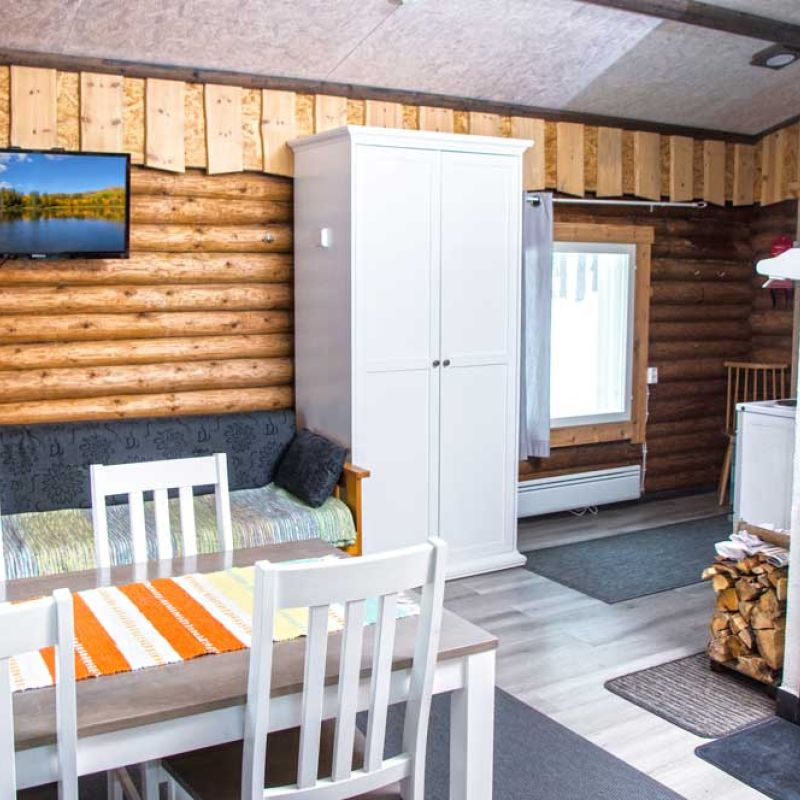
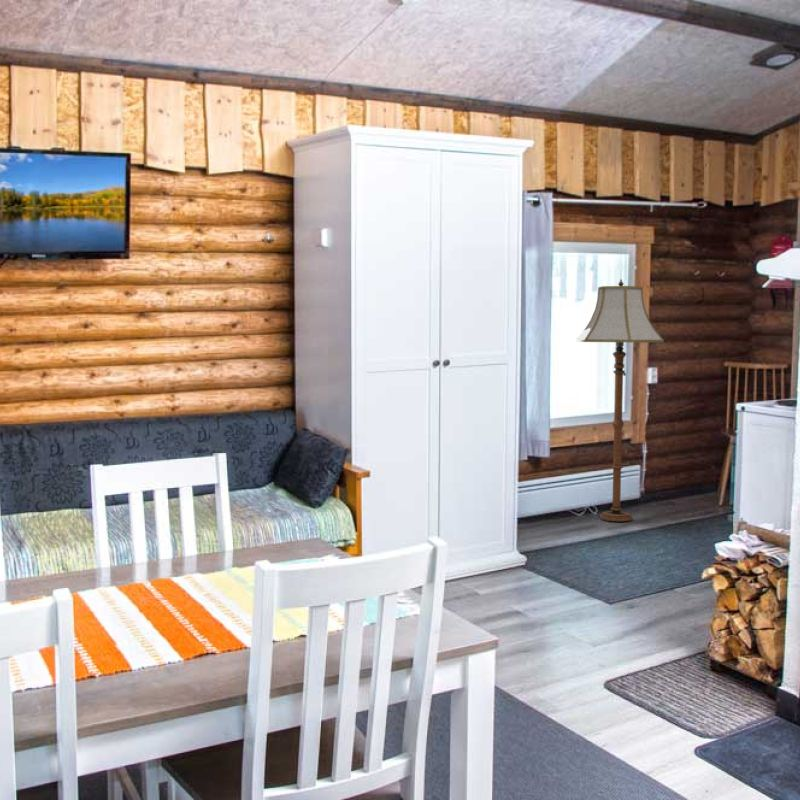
+ floor lamp (618, 399)
